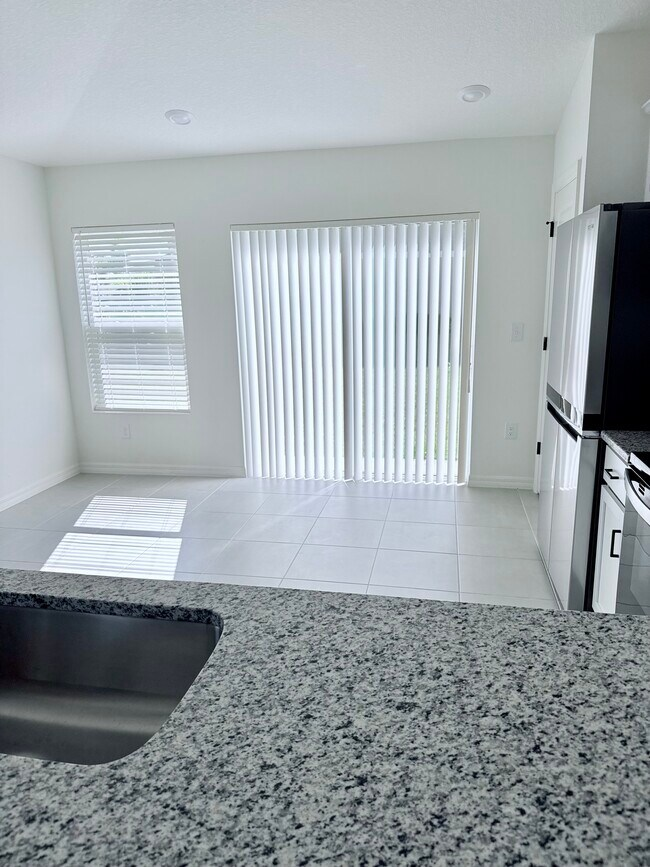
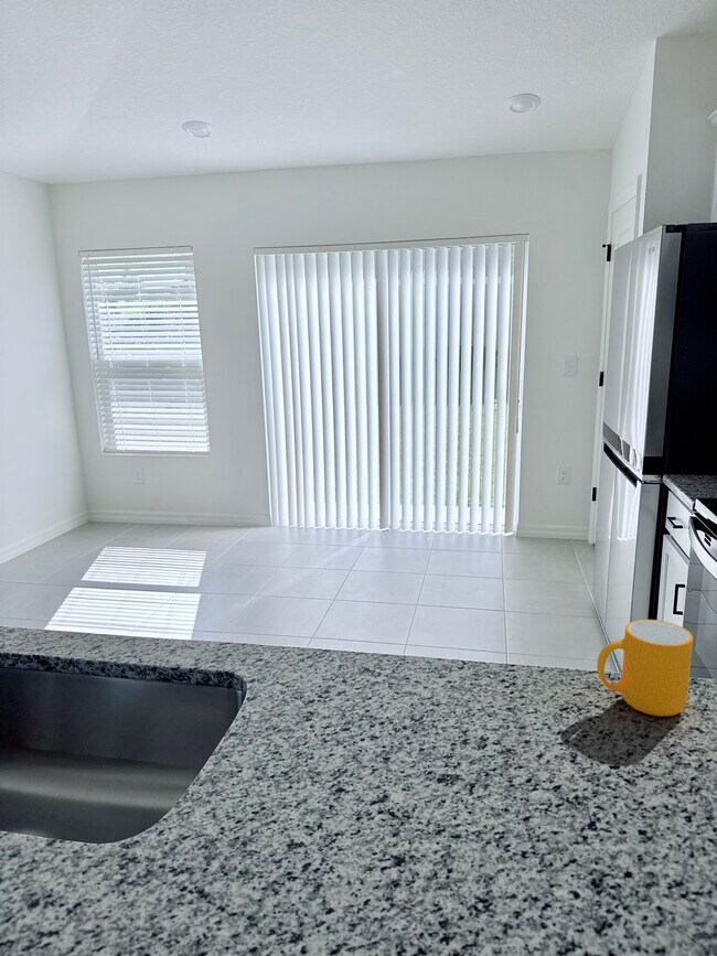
+ mug (641, 668)
